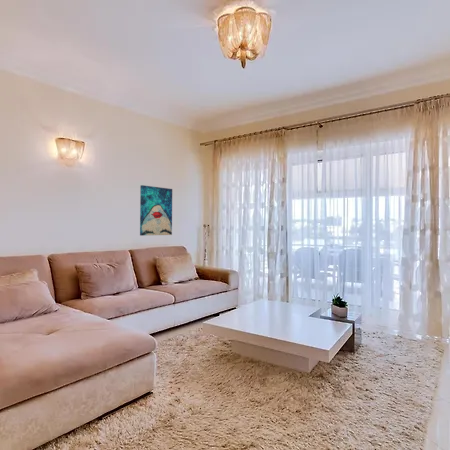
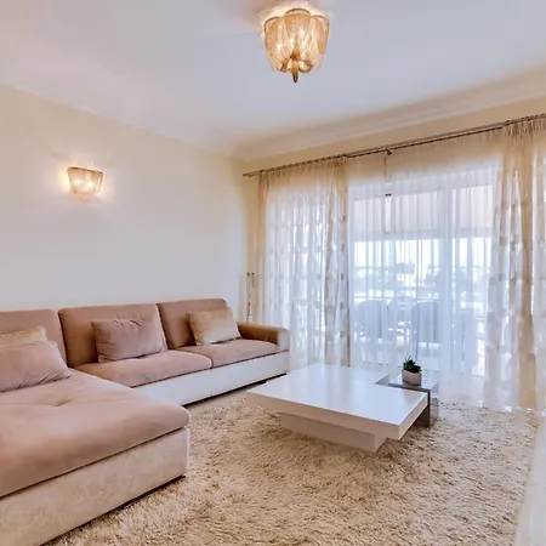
- wall art (156, 211)
